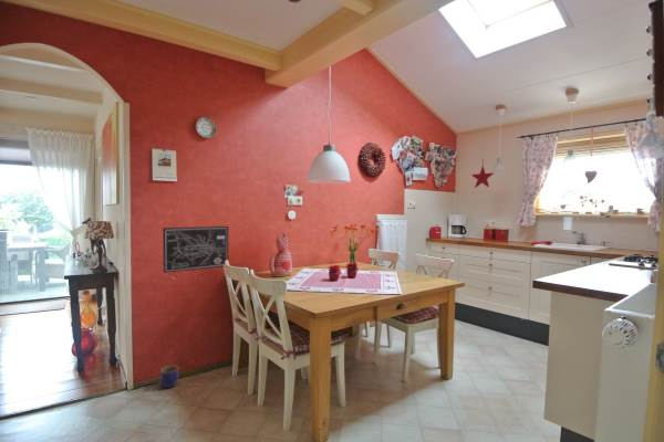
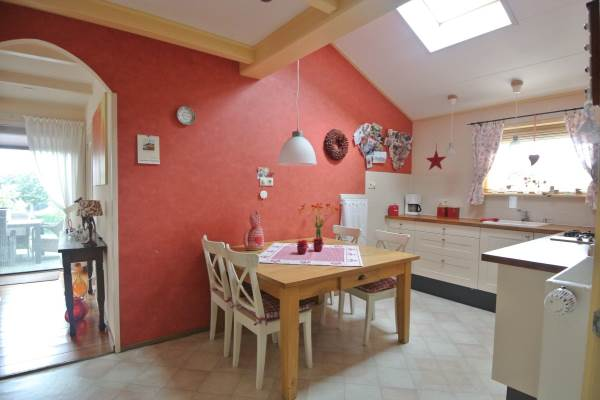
- wall art (197, 248)
- planter (169, 377)
